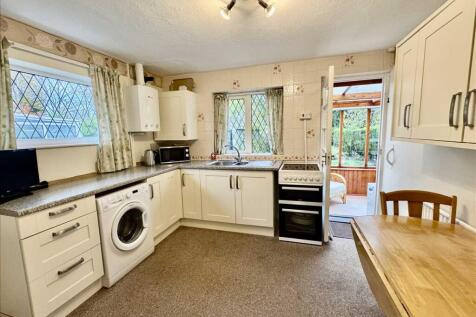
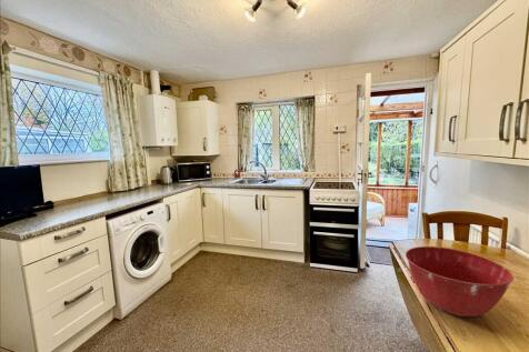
+ mixing bowl (451, 282)
